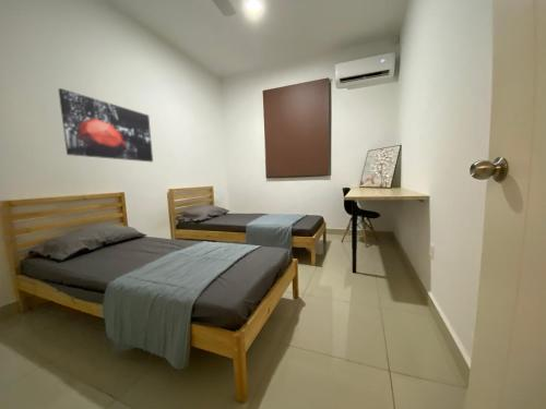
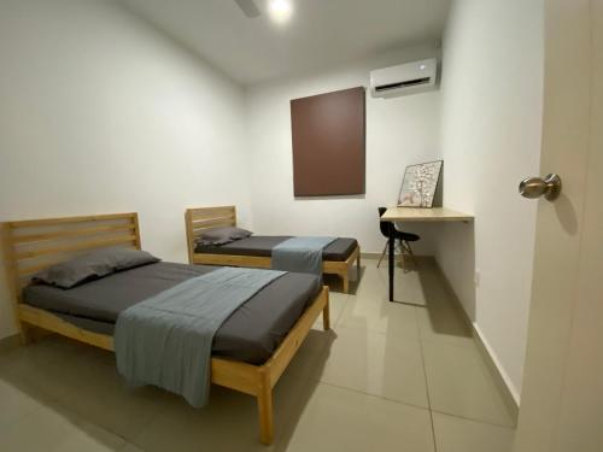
- wall art (114, 131)
